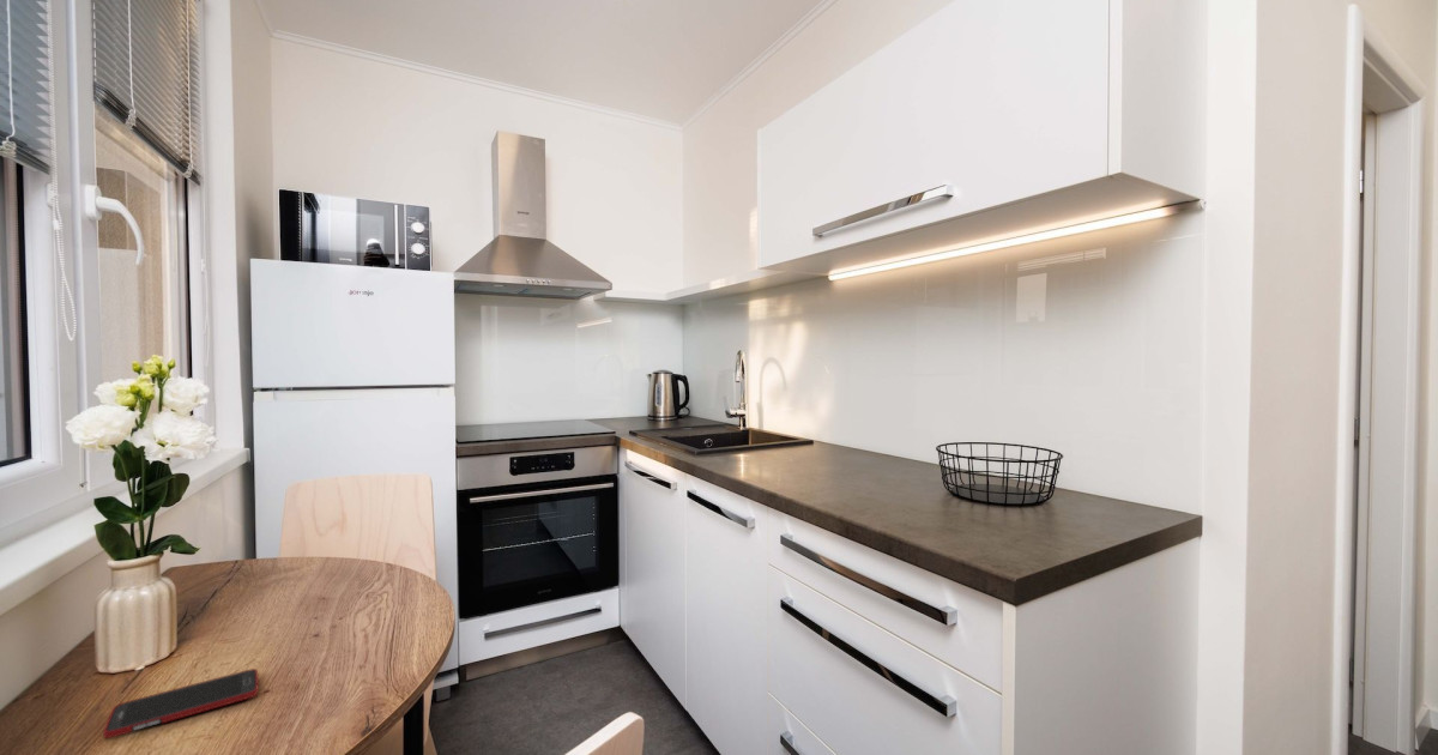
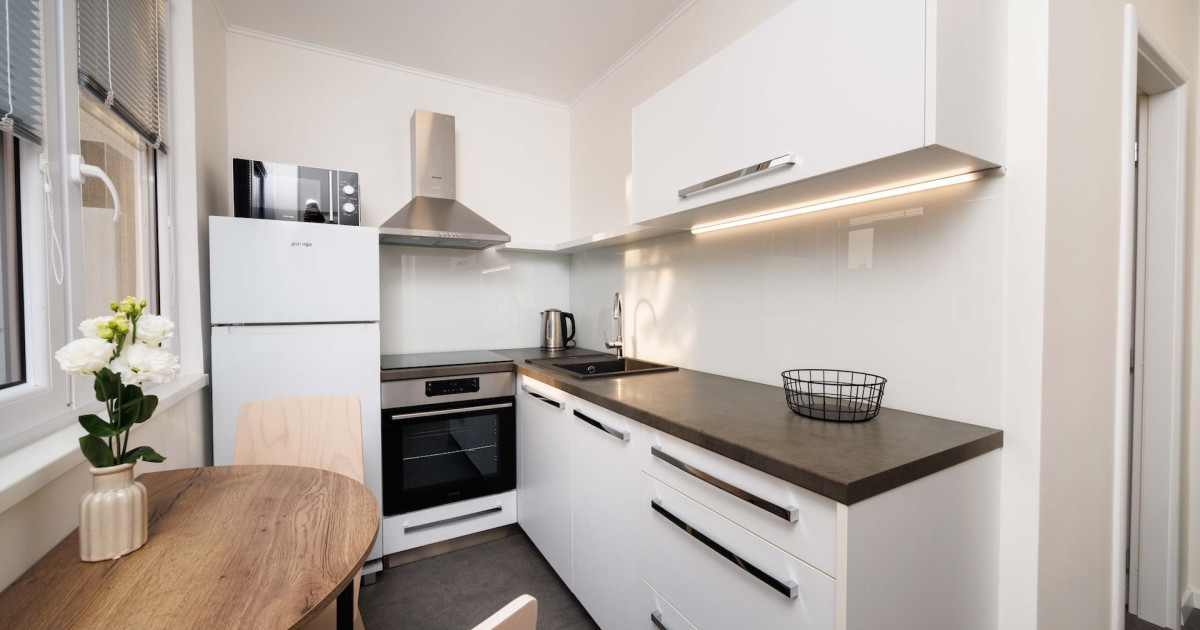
- cell phone (187, 700)
